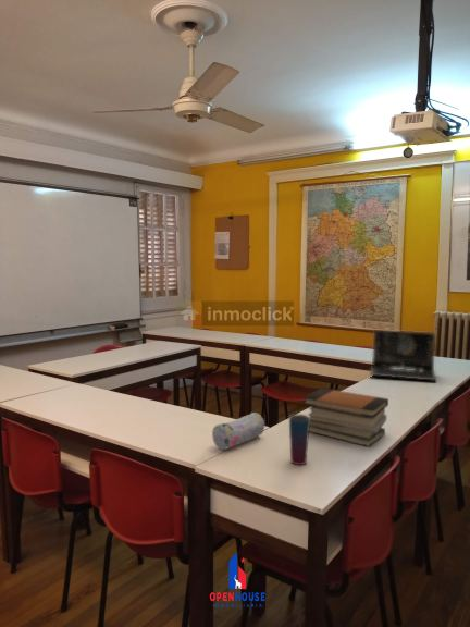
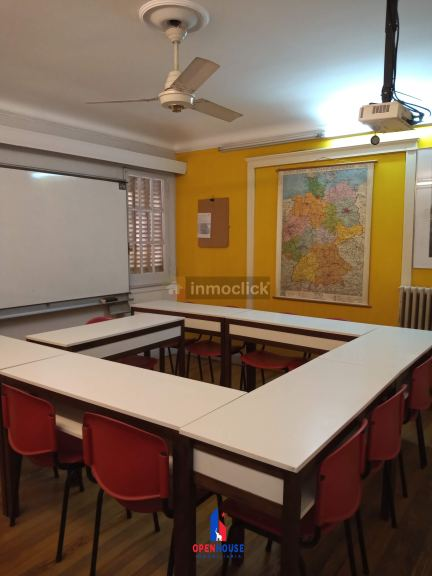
- pencil case (238, 429)
- cup (298, 440)
- book stack (346, 415)
- laptop computer (403, 354)
